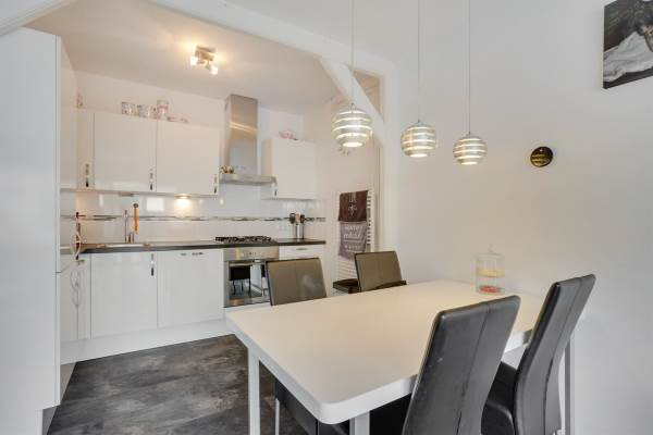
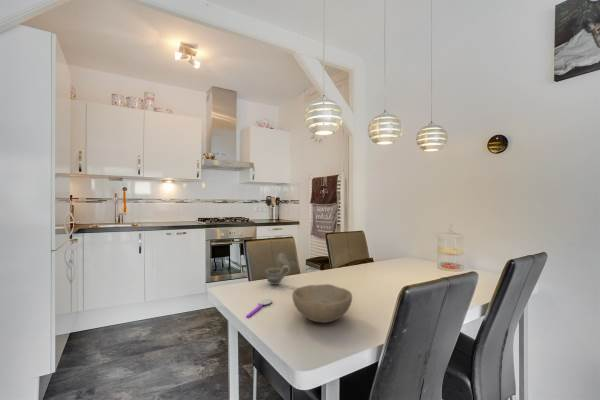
+ bowl (322, 305)
+ cup (276, 274)
+ spoon (259, 306)
